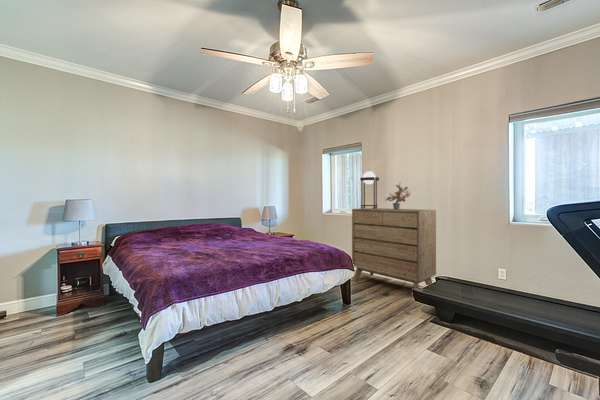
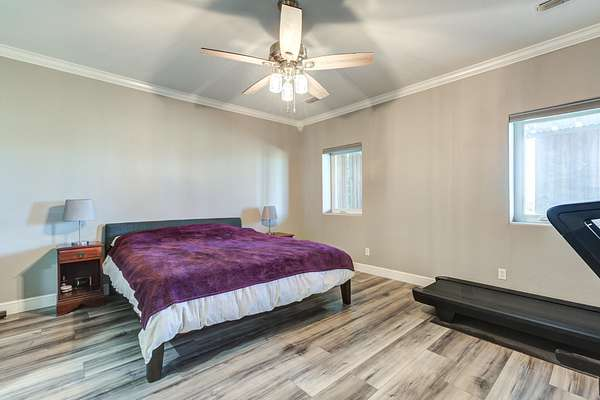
- potted plant (397, 194)
- table lamp (364, 189)
- dresser (391, 246)
